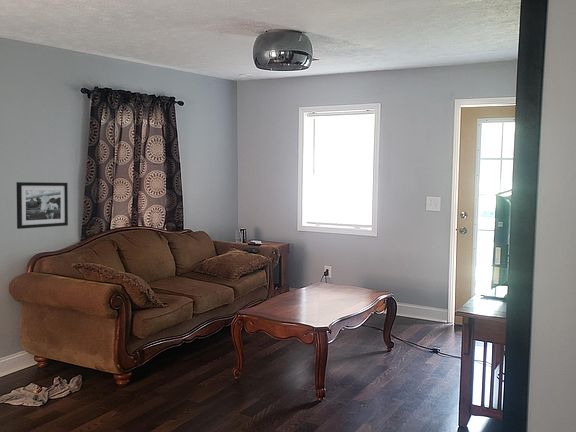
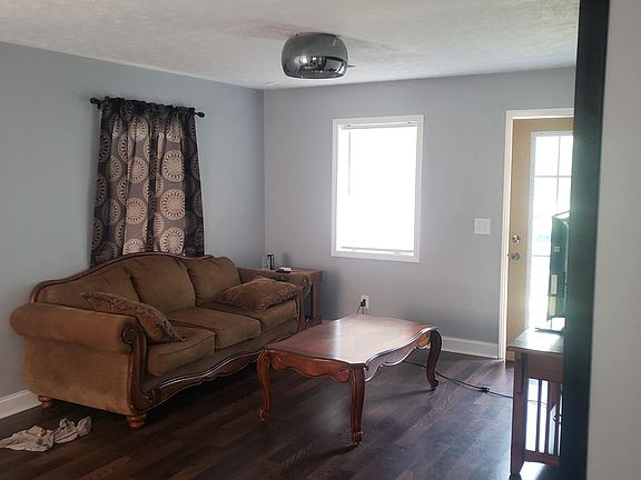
- picture frame (43, 204)
